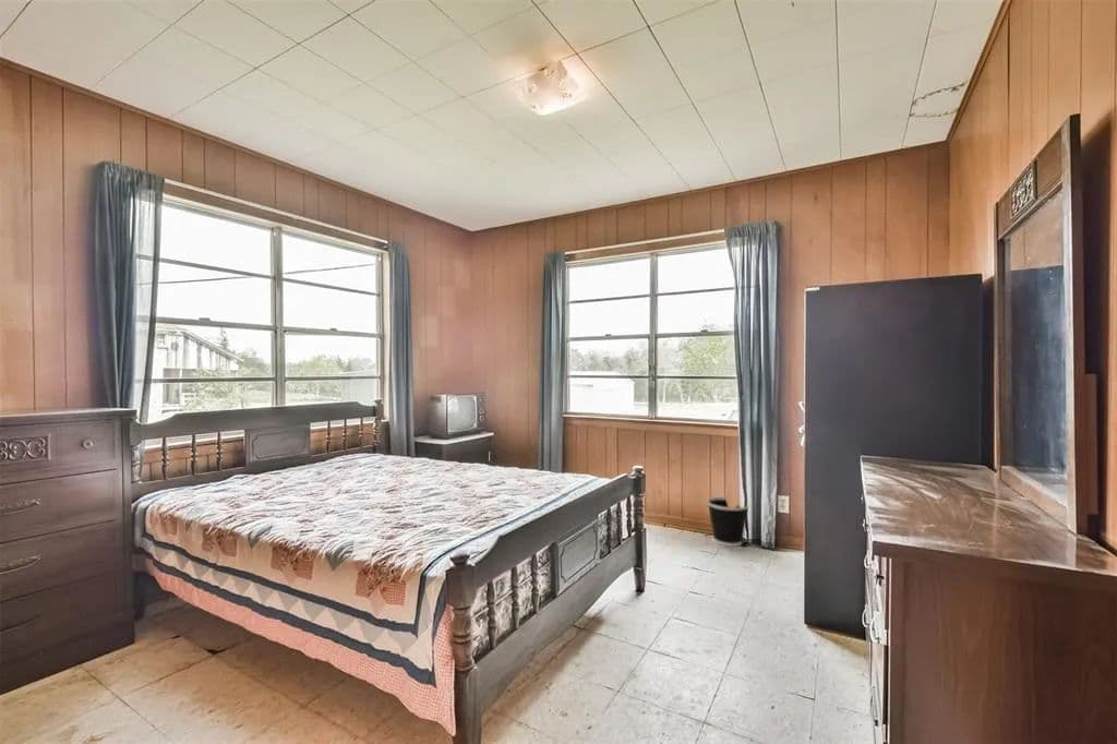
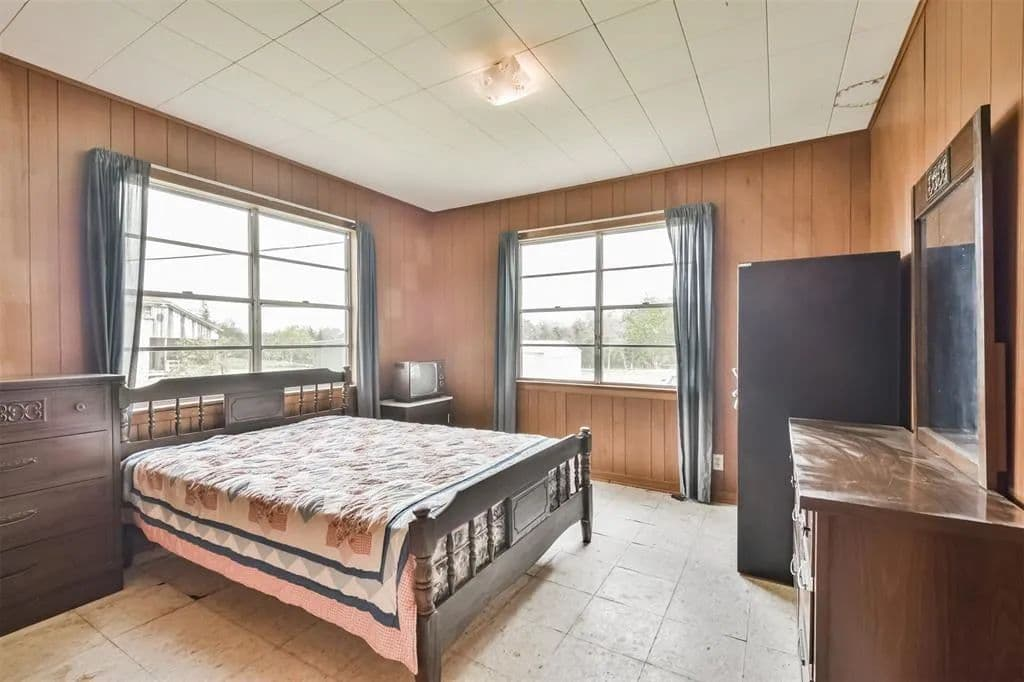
- wastebasket (728, 521)
